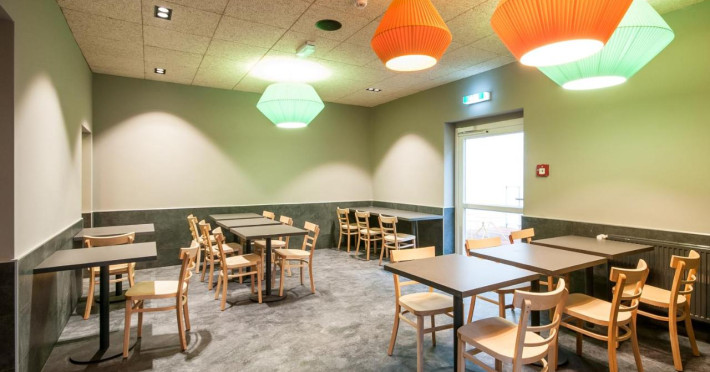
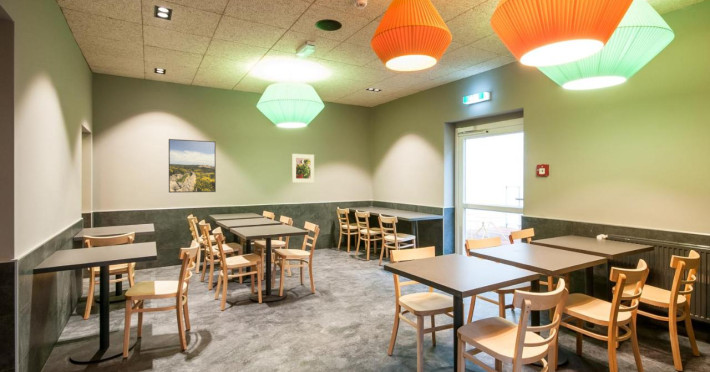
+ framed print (192, 166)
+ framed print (303, 168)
